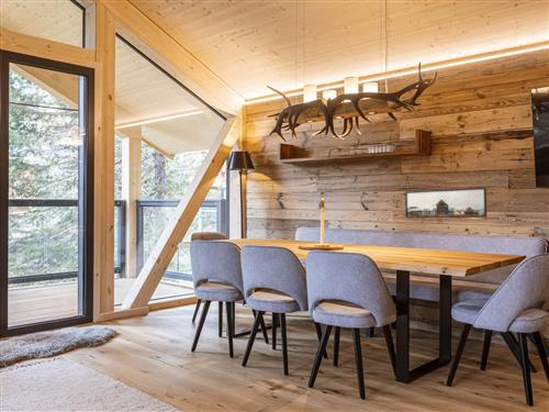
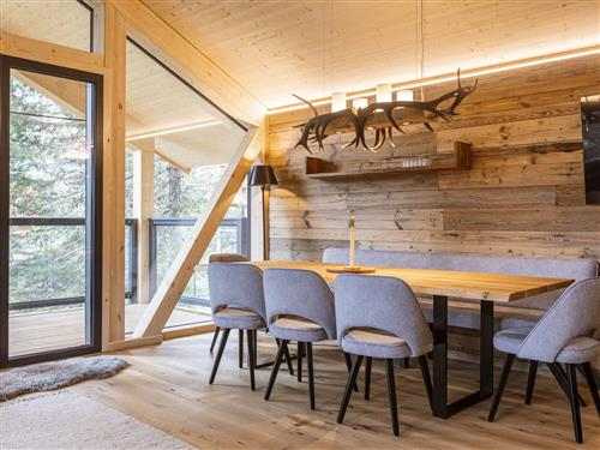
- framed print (444, 203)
